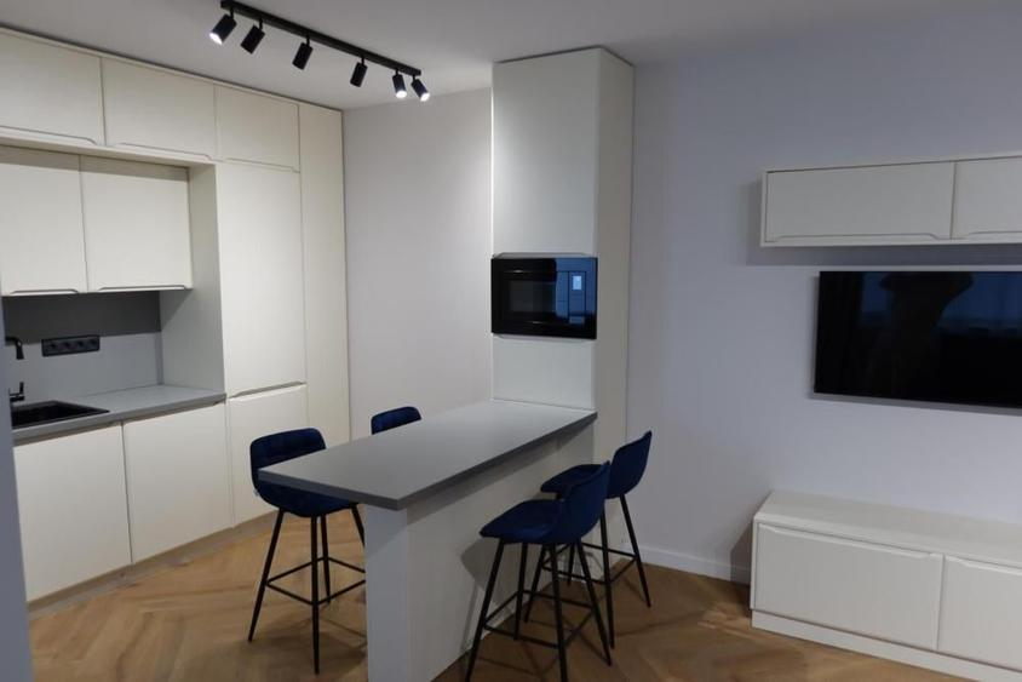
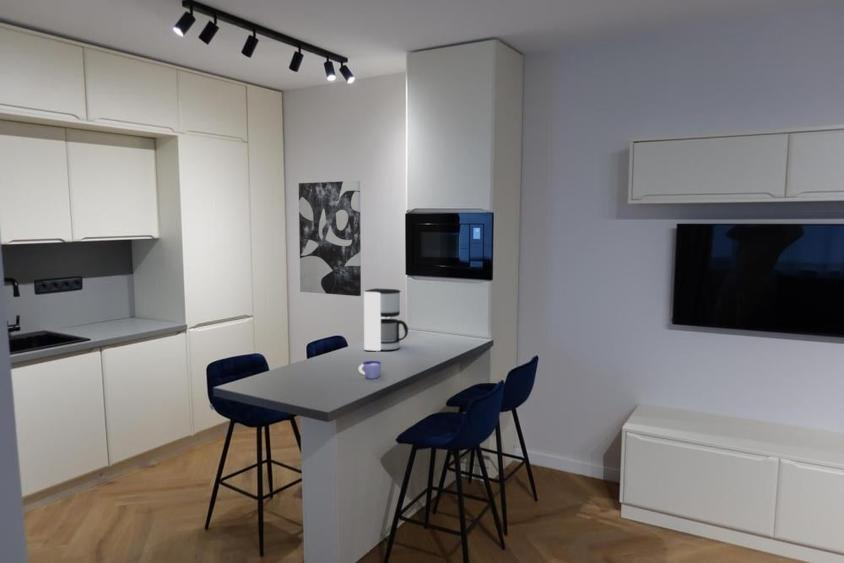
+ wall art (329, 238)
+ coffee maker (387, 319)
+ cup (369, 369)
